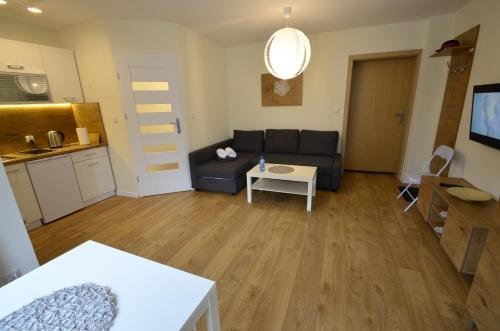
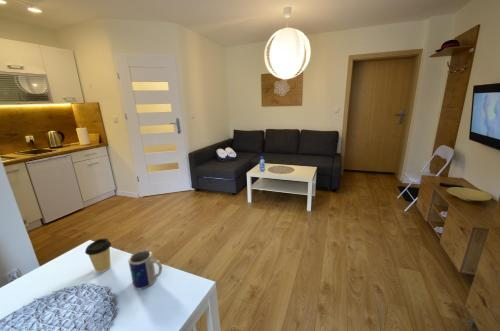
+ coffee cup (100, 256)
+ mug (147, 269)
